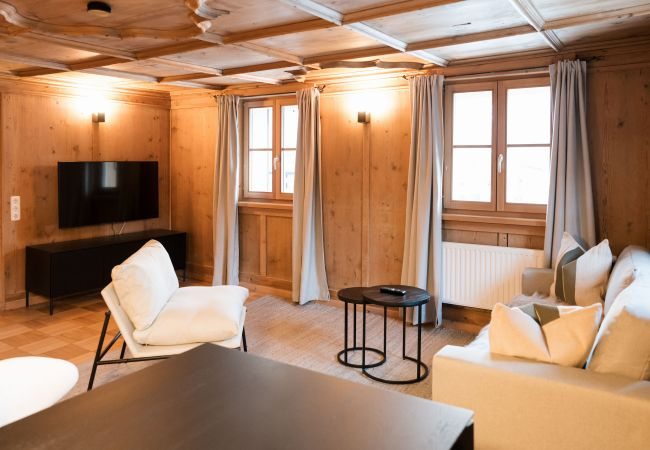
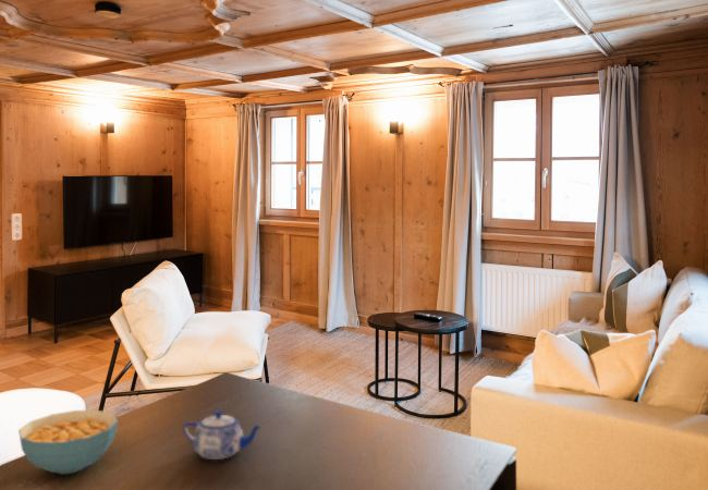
+ teapot (222, 432)
+ cereal bowl (70, 446)
